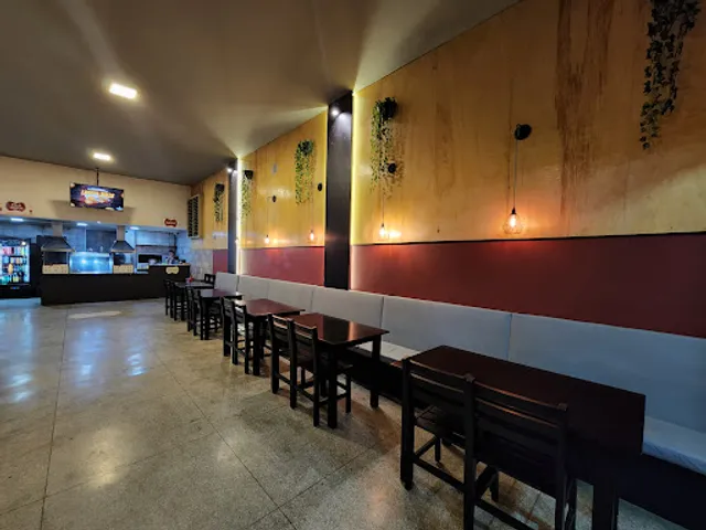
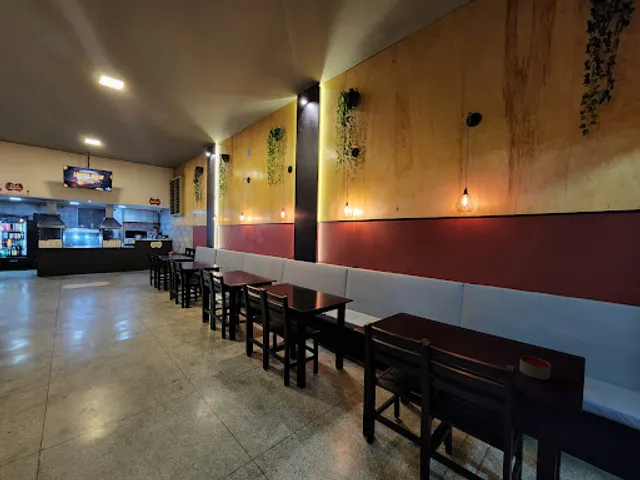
+ candle (534, 366)
